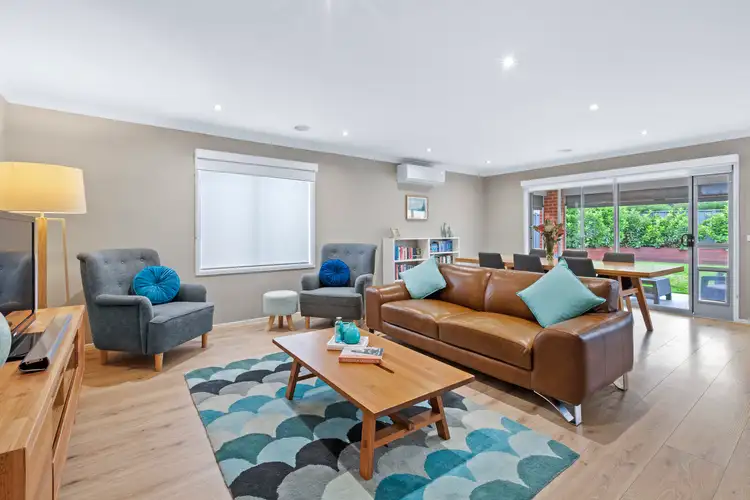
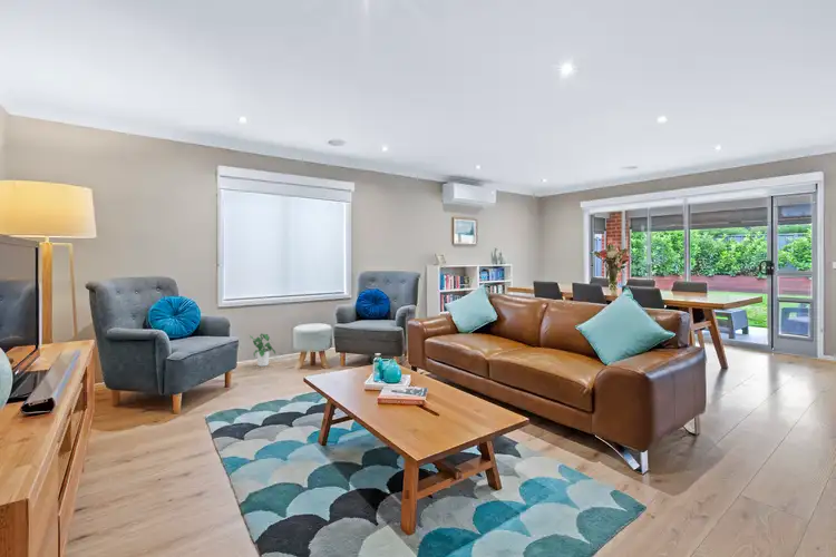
+ potted plant (262, 348)
